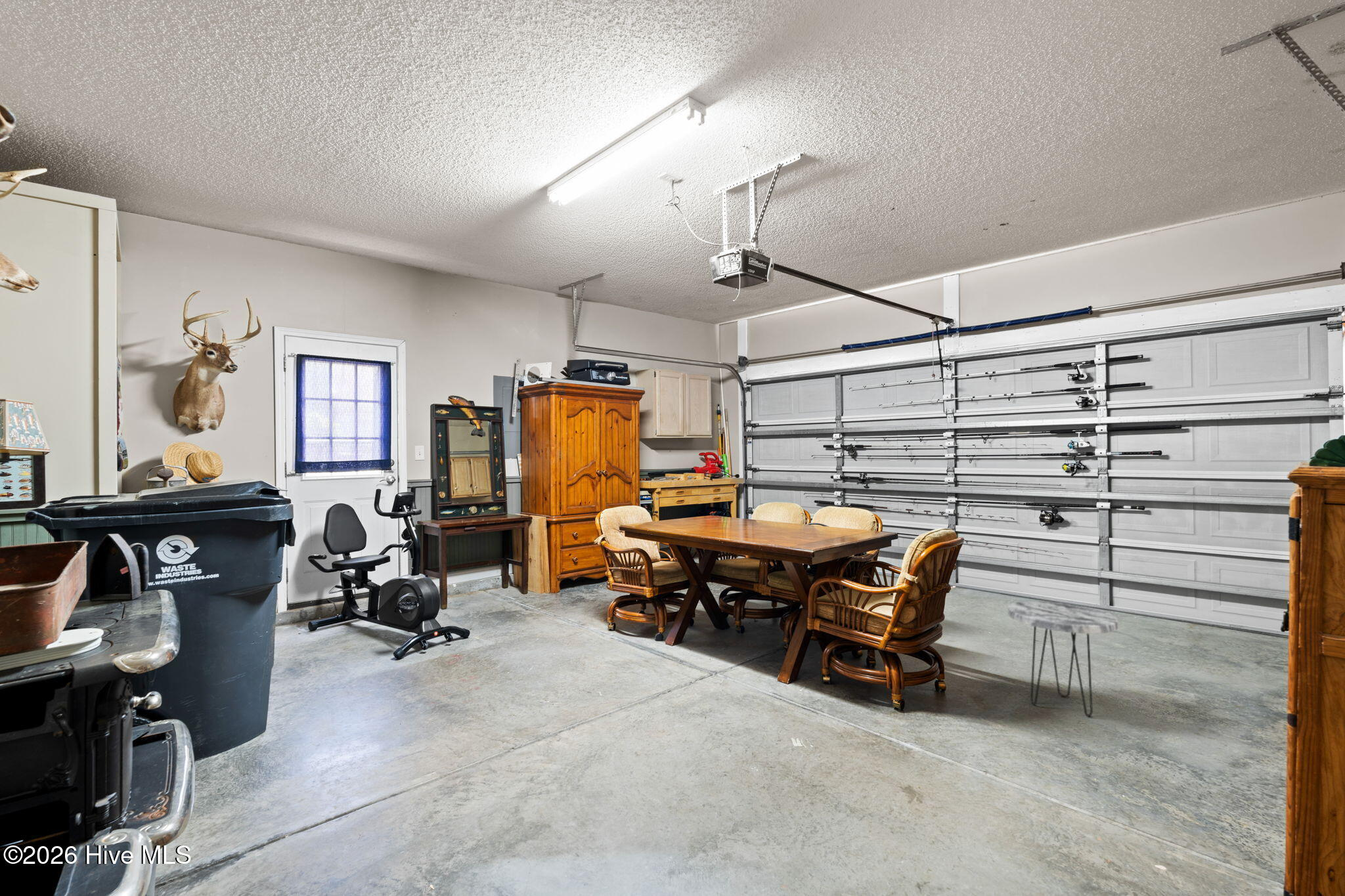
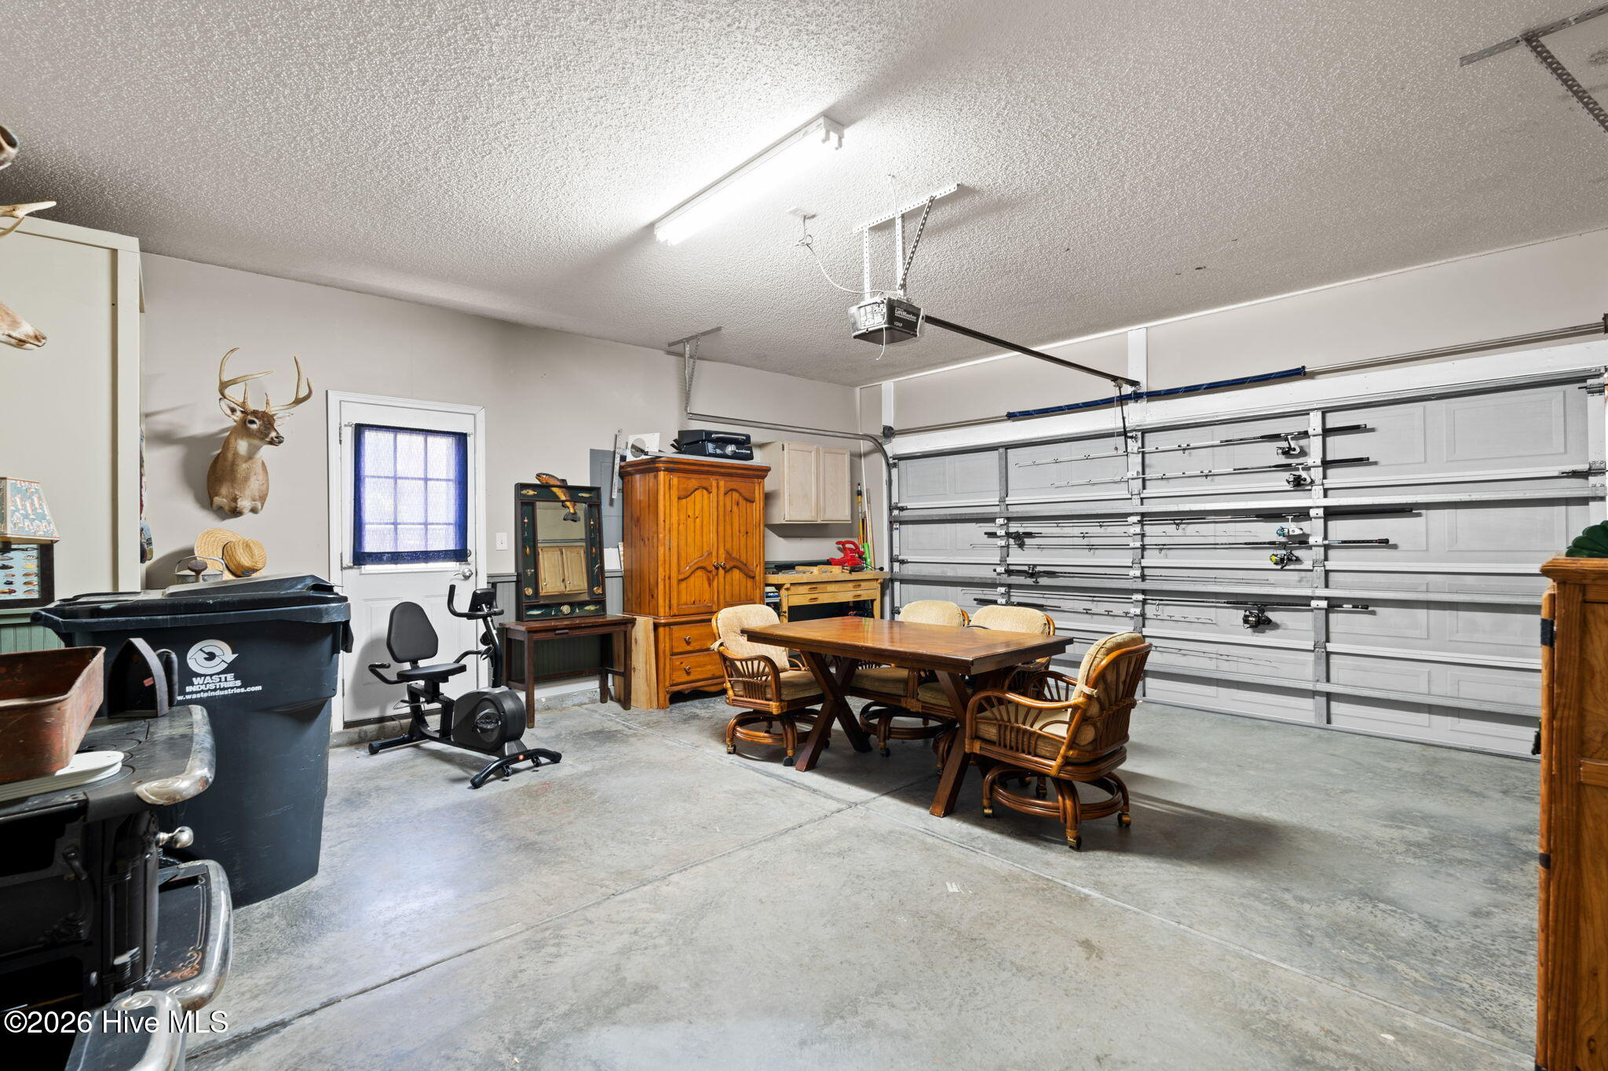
- side table (1055, 661)
